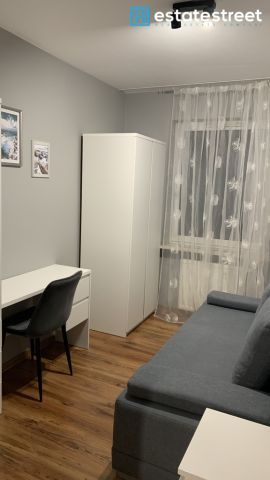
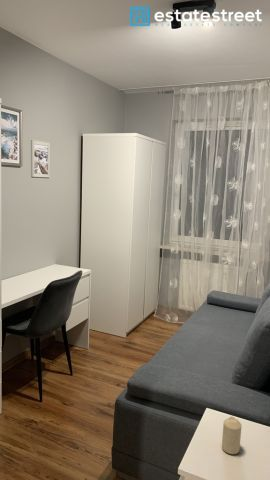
+ candle (231, 434)
